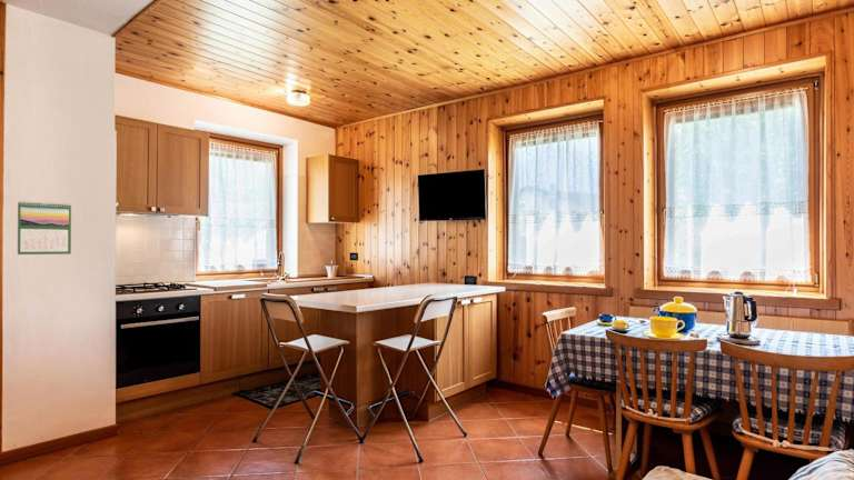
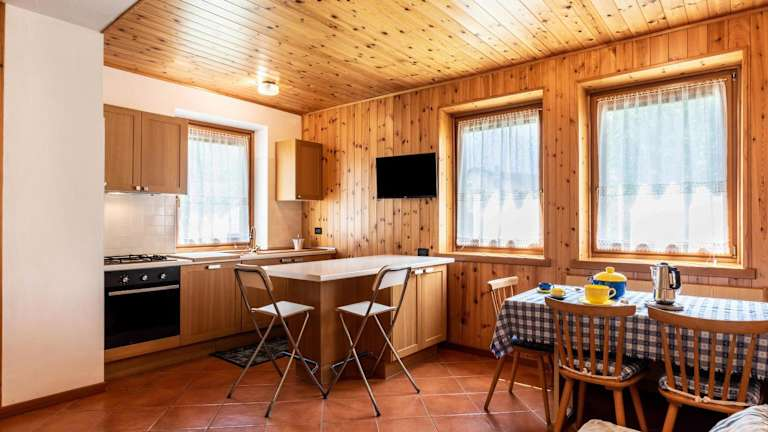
- calendar (44, 228)
